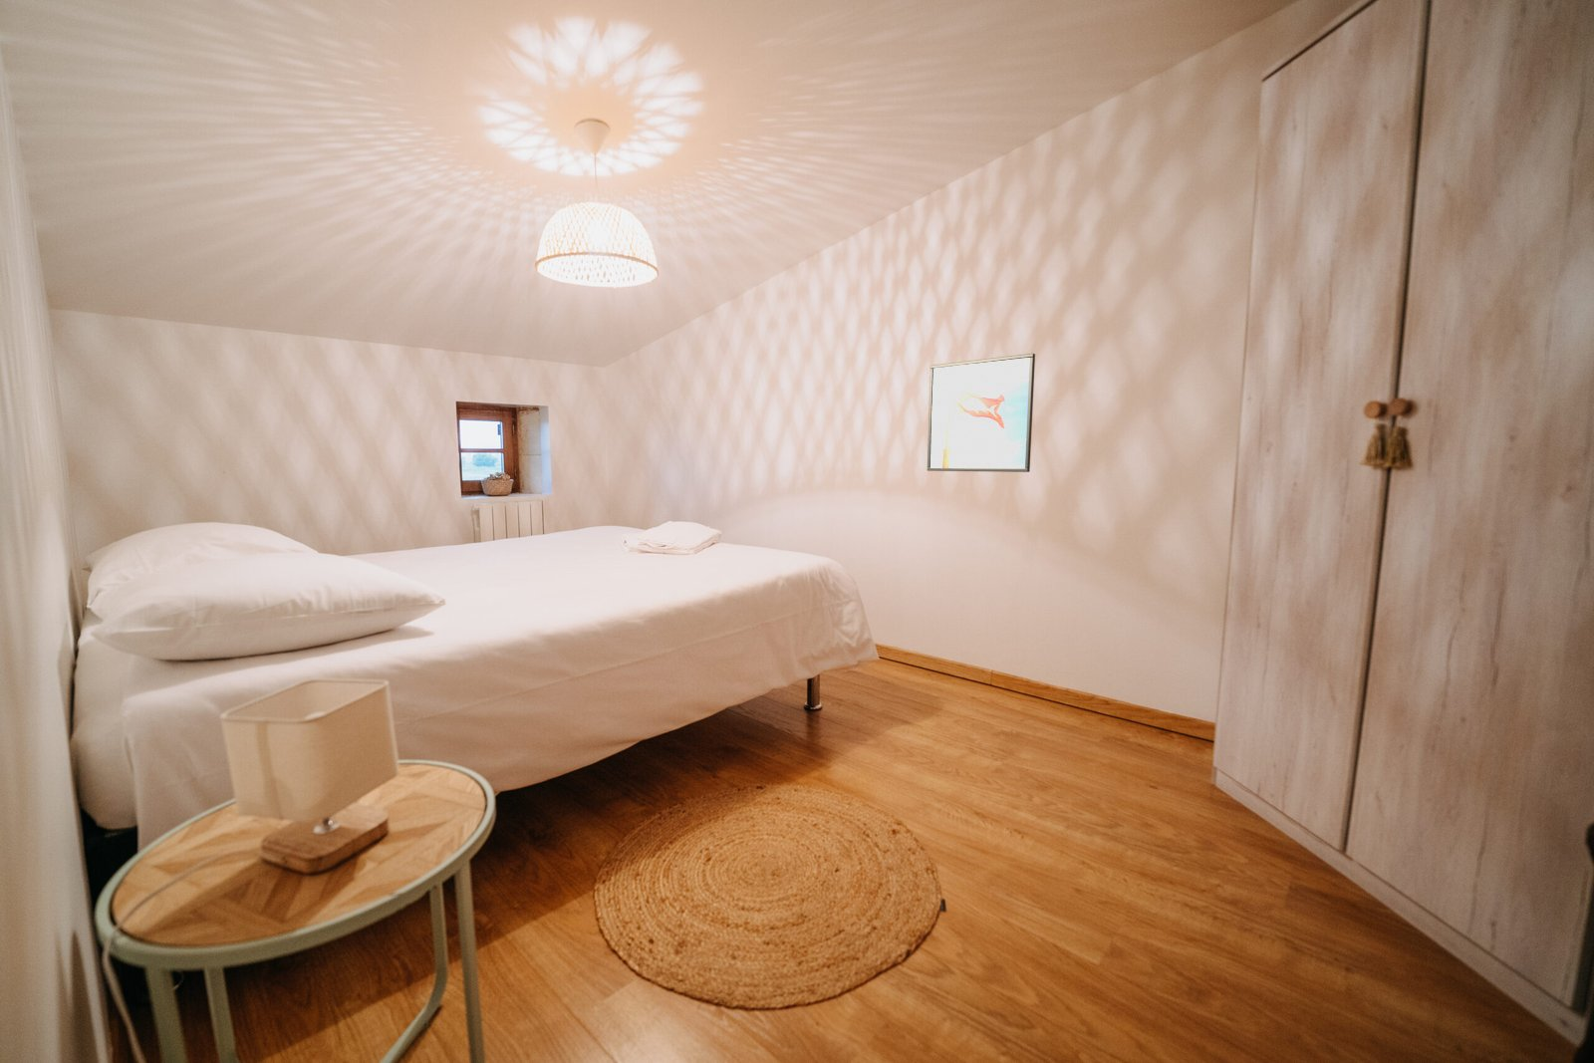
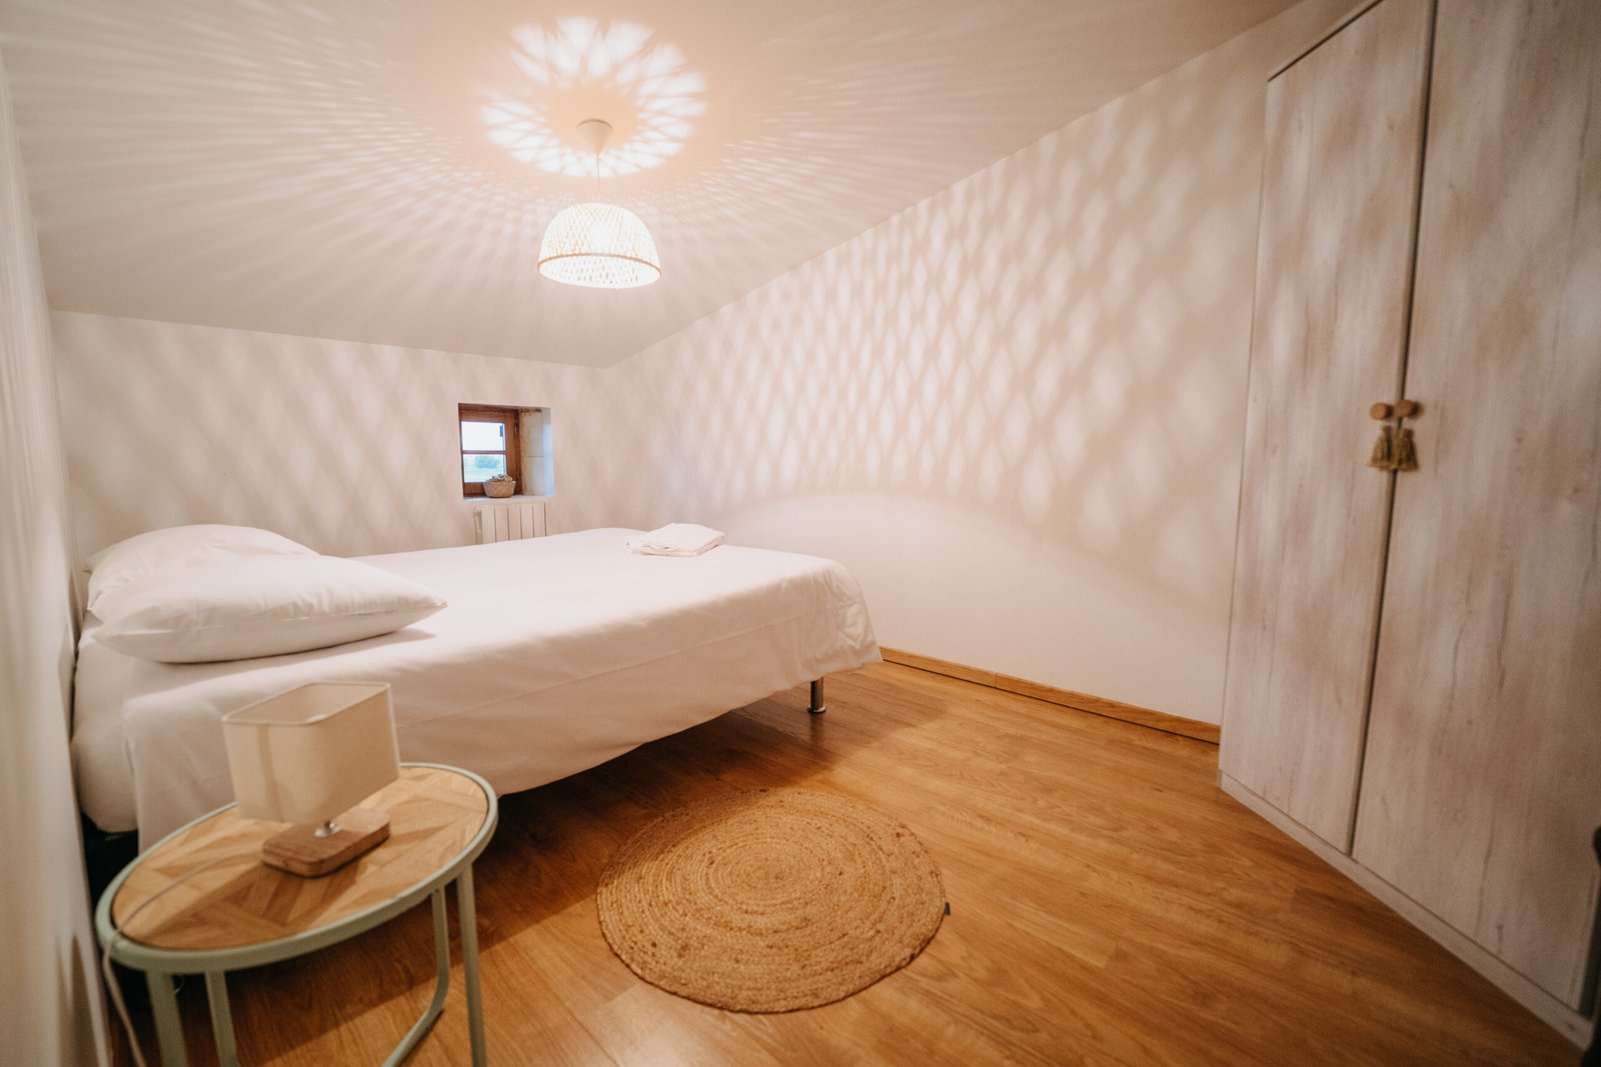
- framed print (977, 415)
